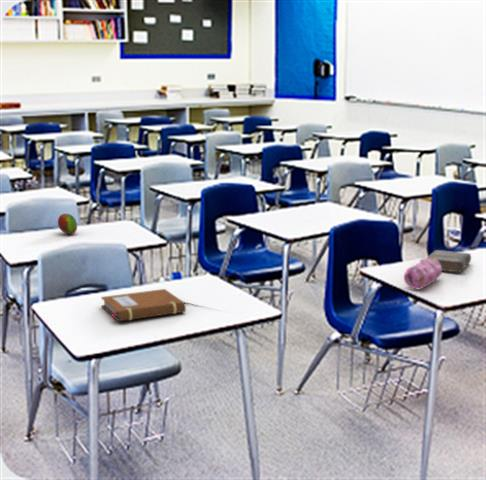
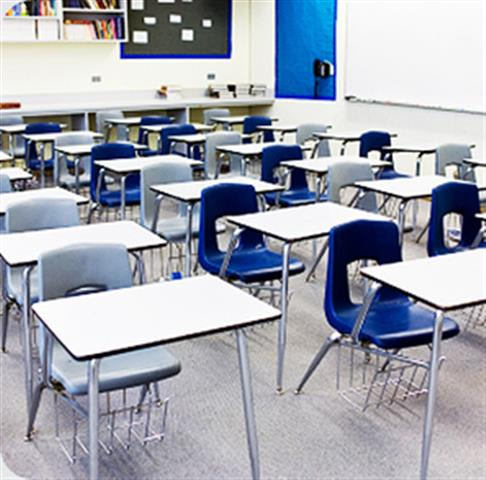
- book (449, 259)
- fruit (68, 224)
- pencil case (423, 273)
- notebook (141, 305)
